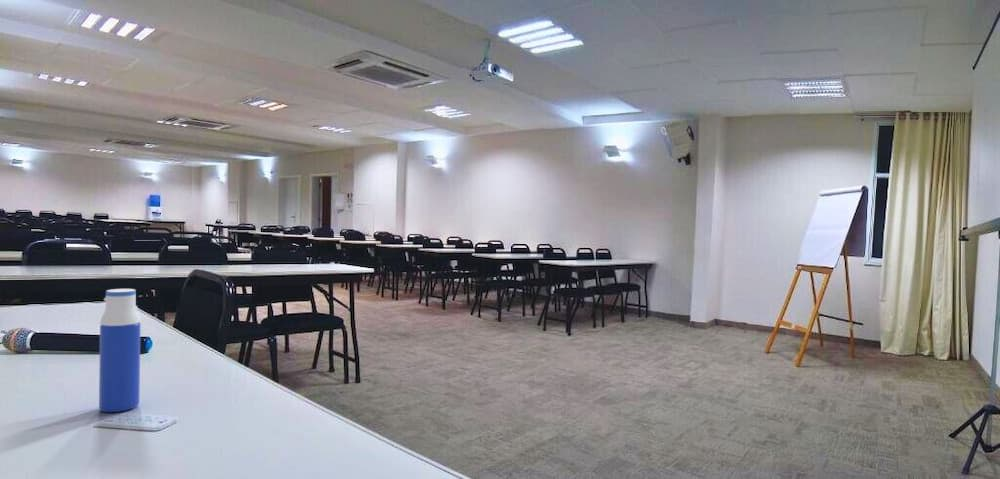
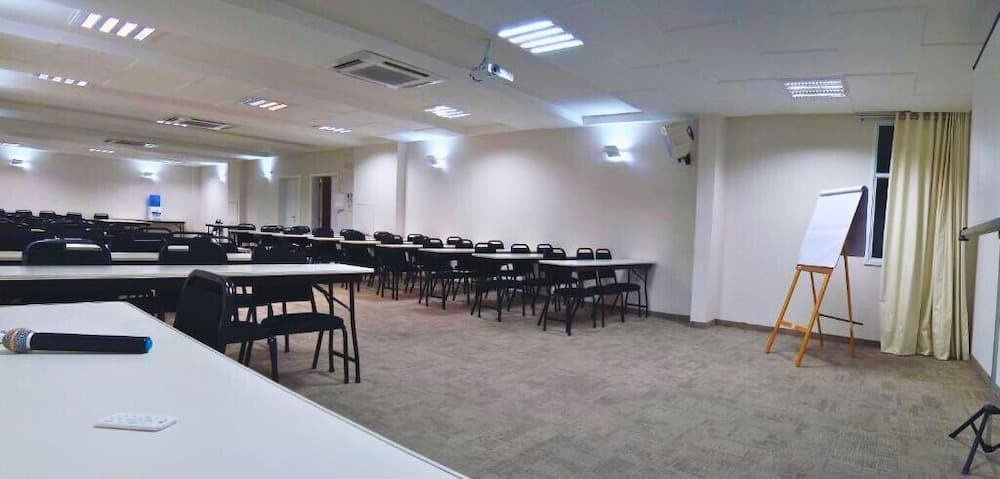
- water bottle (120, 348)
